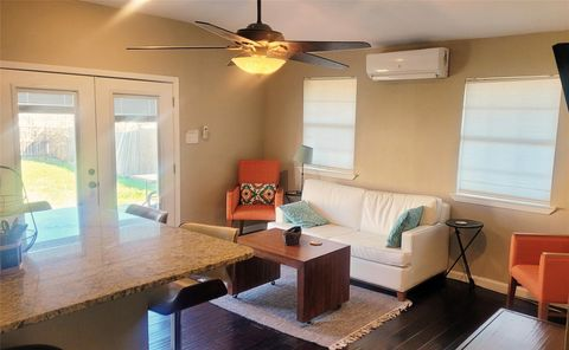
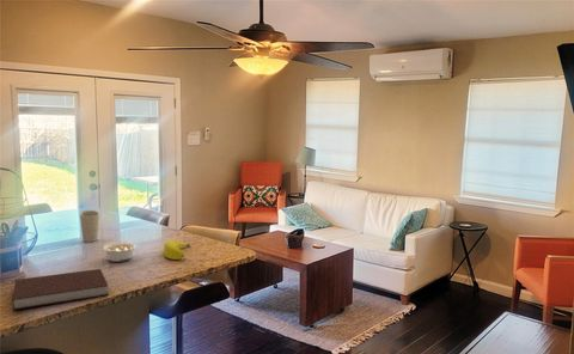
+ legume (120, 251)
+ cup (90, 226)
+ fruit (181, 246)
+ notebook (61, 287)
